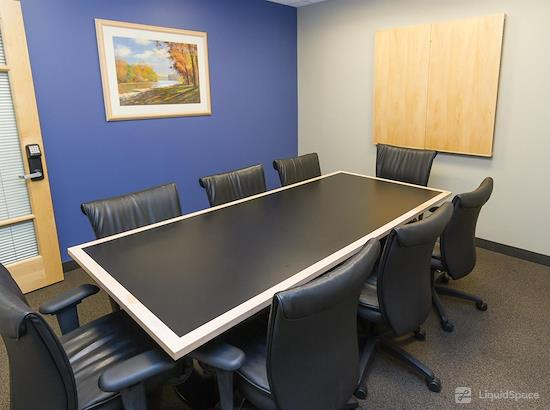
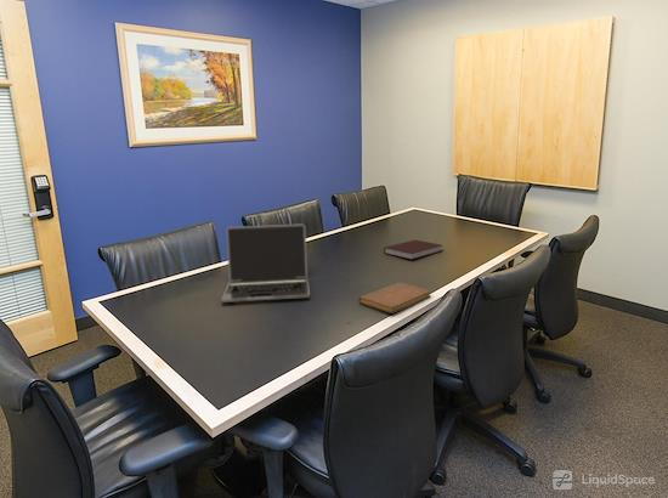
+ laptop (266, 260)
+ notebook (395, 296)
+ notebook (413, 249)
